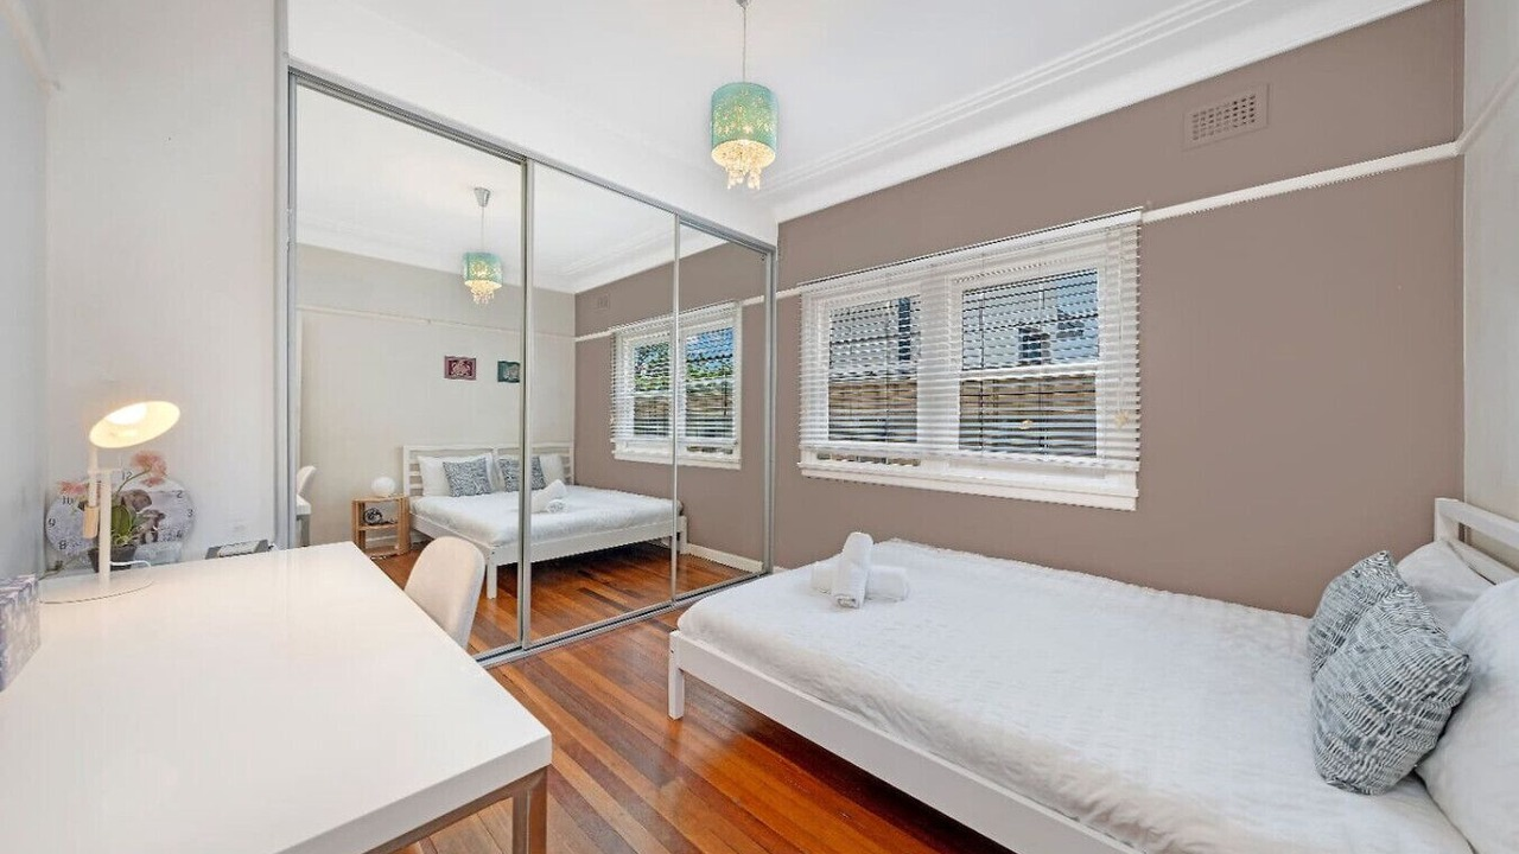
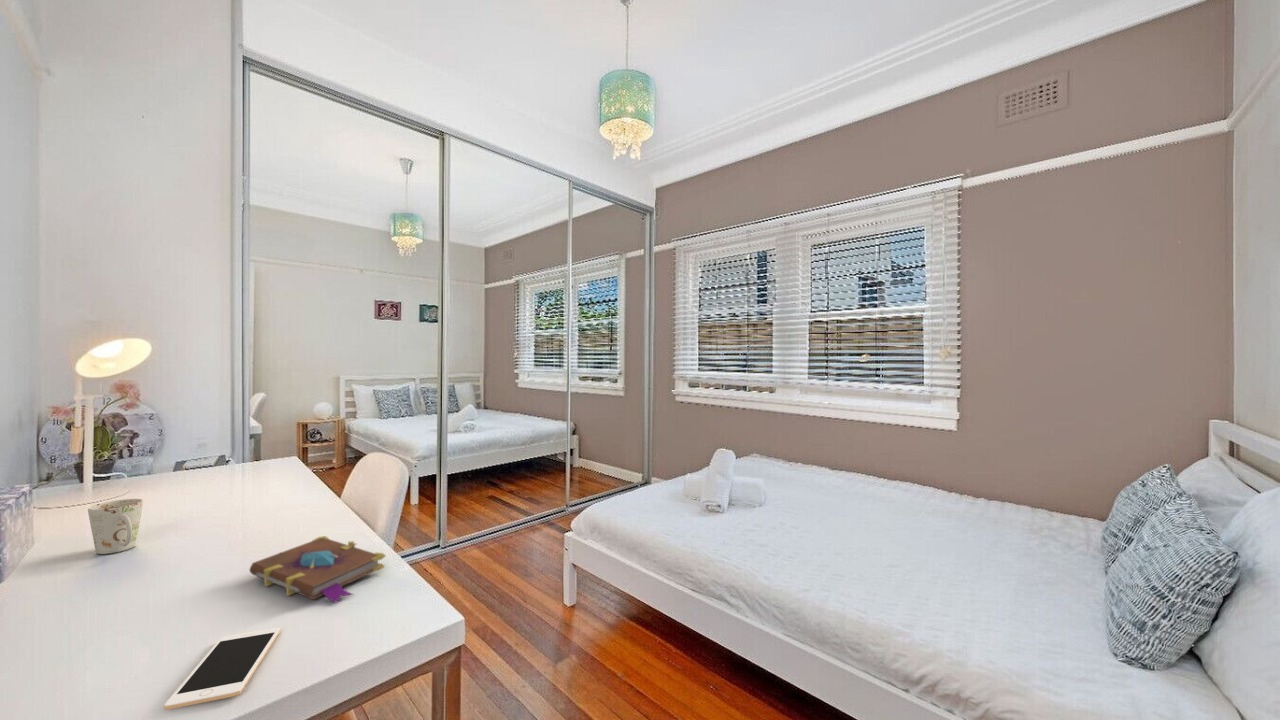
+ mug (120, 527)
+ book (327, 564)
+ cell phone (229, 663)
